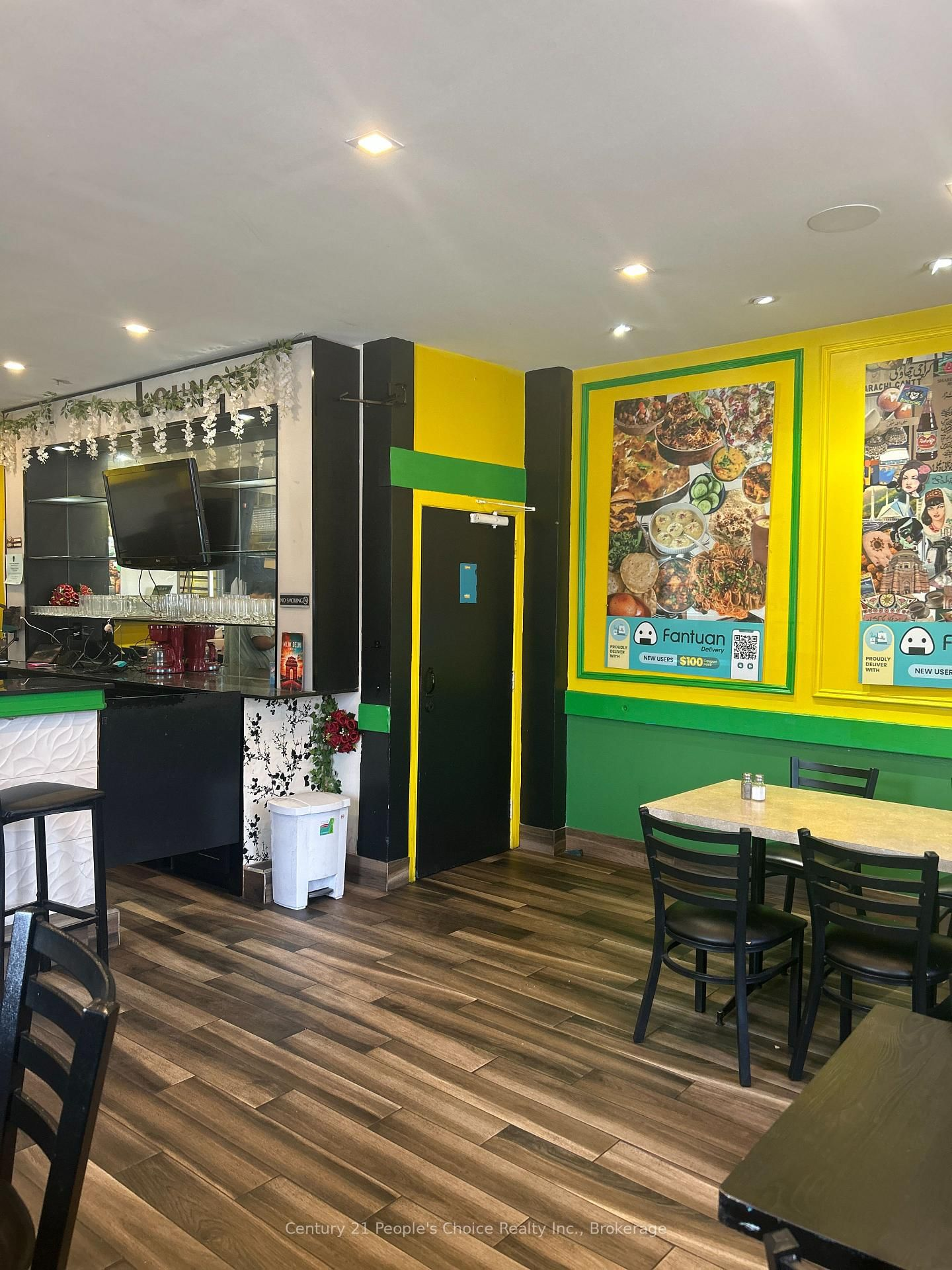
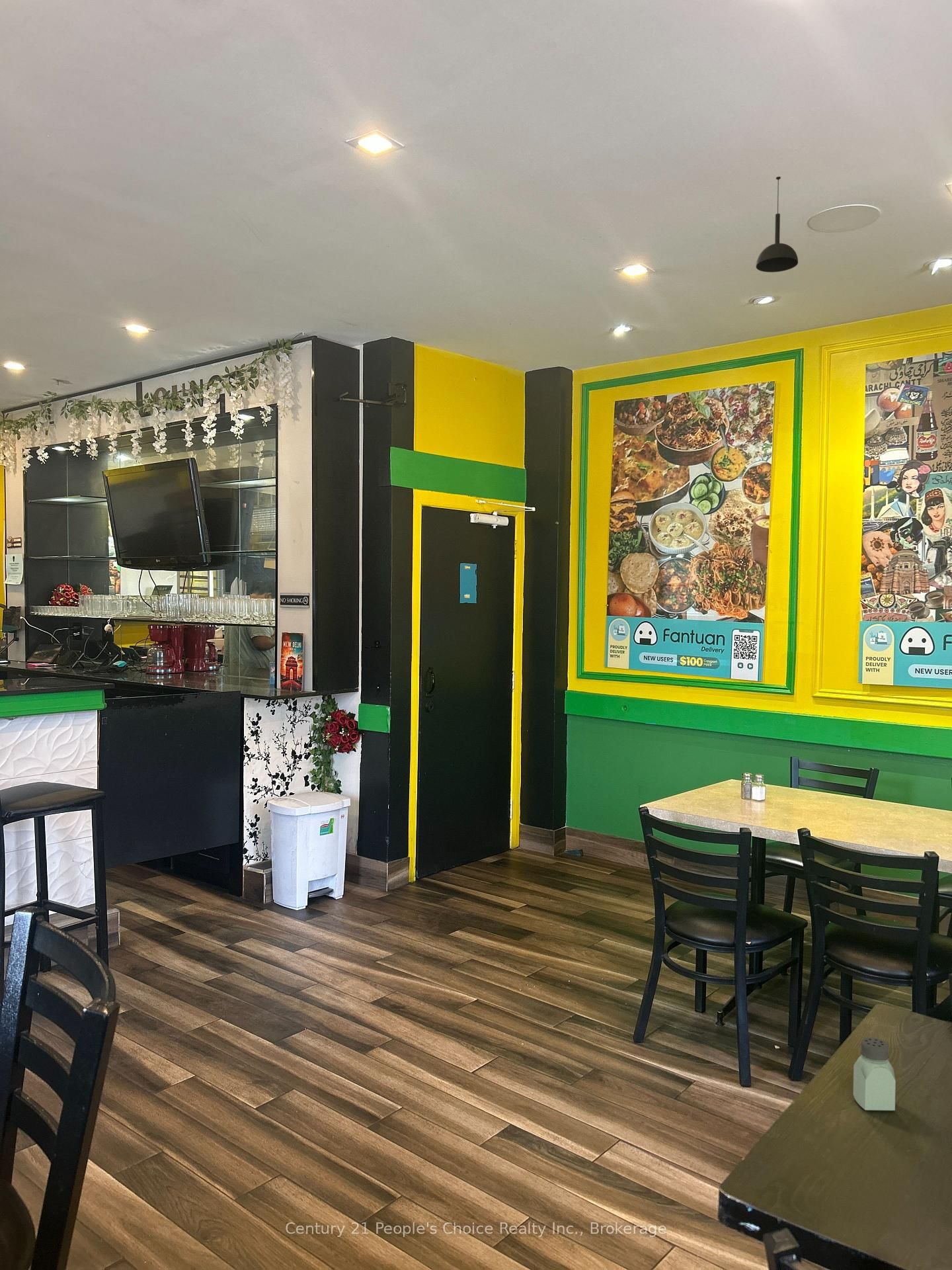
+ pendant light (777, 221)
+ saltshaker (874, 1073)
